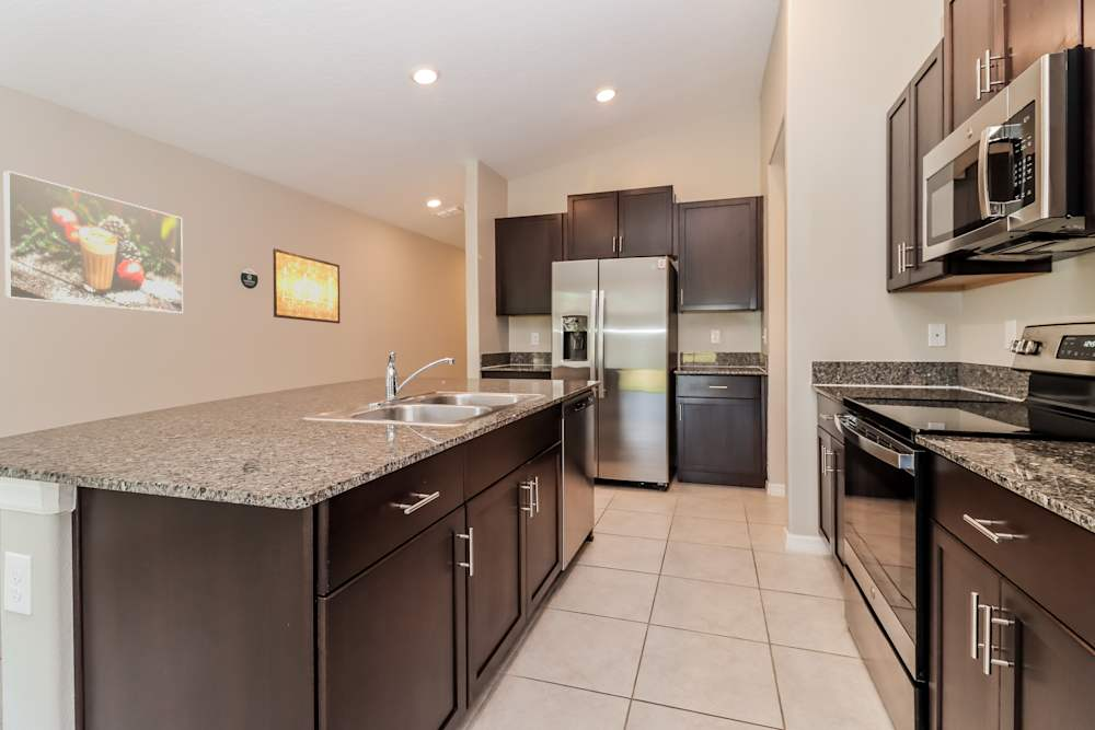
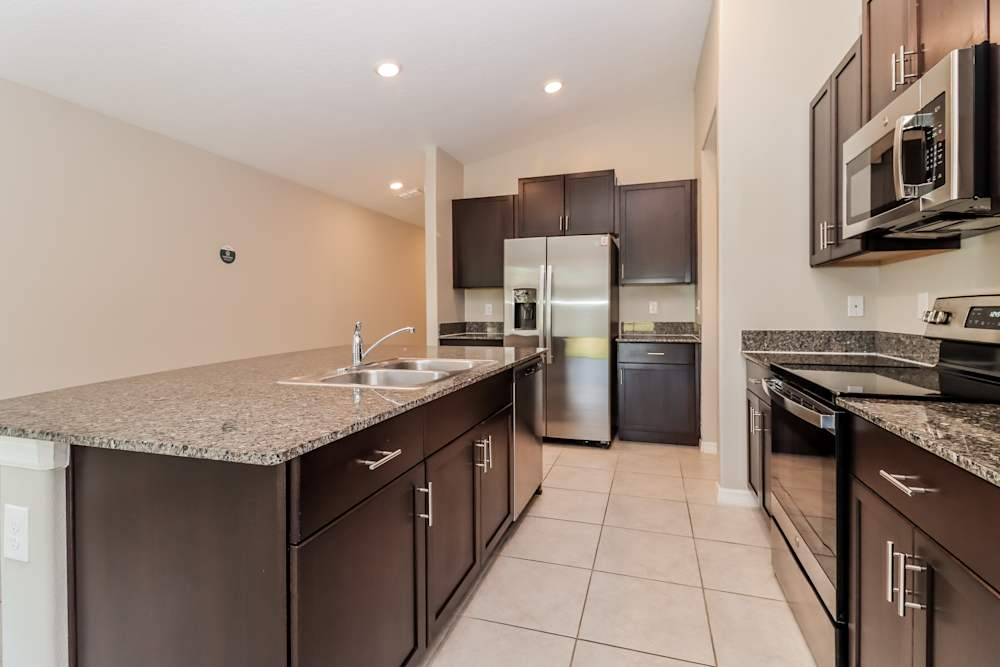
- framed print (105, 252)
- wall art (309, 289)
